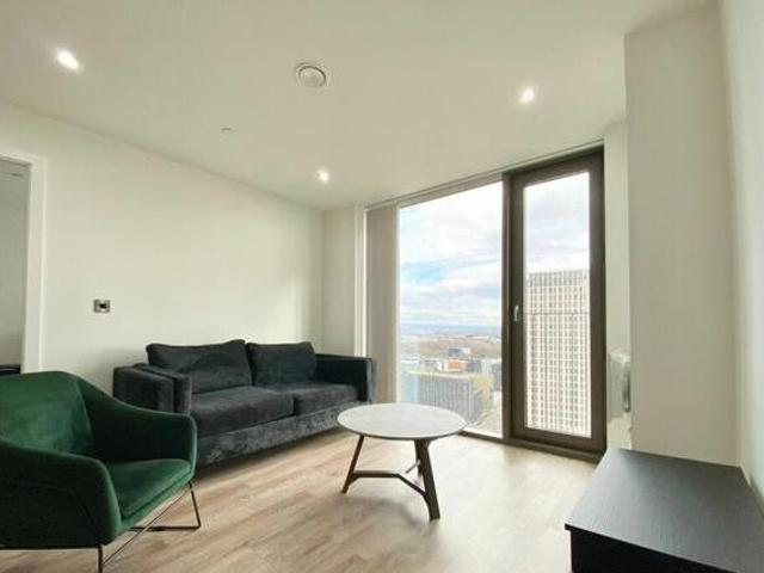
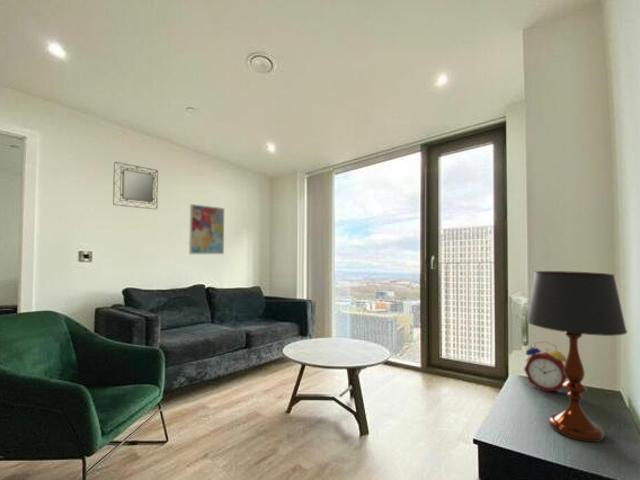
+ alarm clock (546, 364)
+ table lamp (573, 350)
+ home mirror (137, 186)
+ wall art (207, 230)
